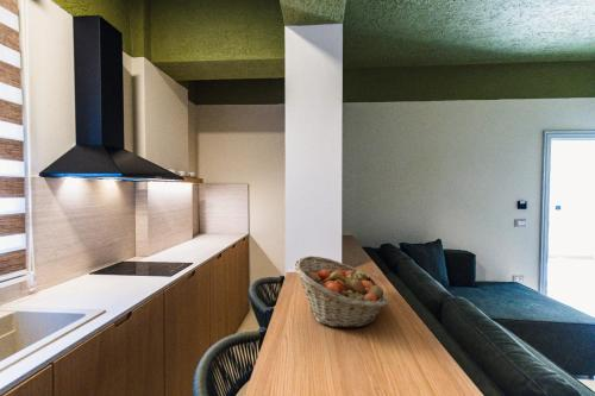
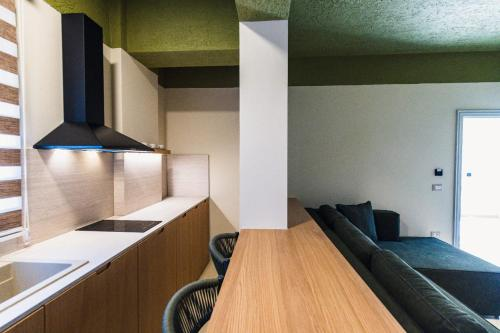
- fruit basket (339, 287)
